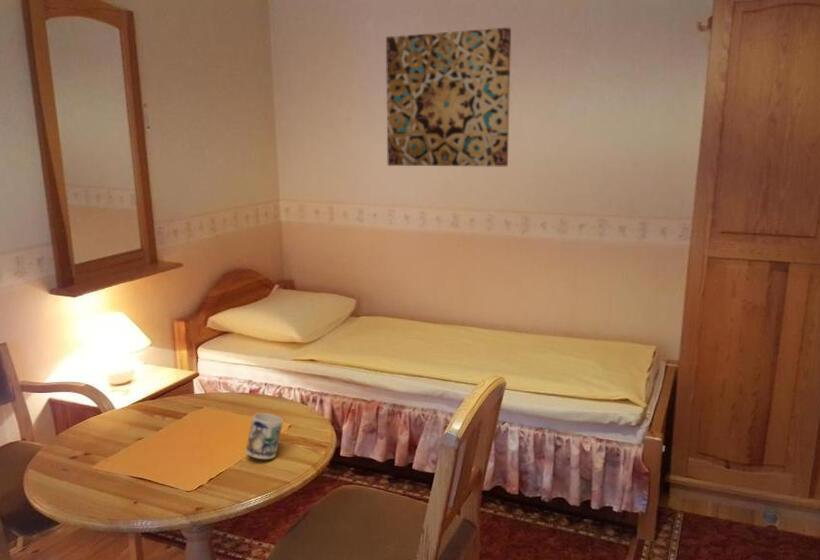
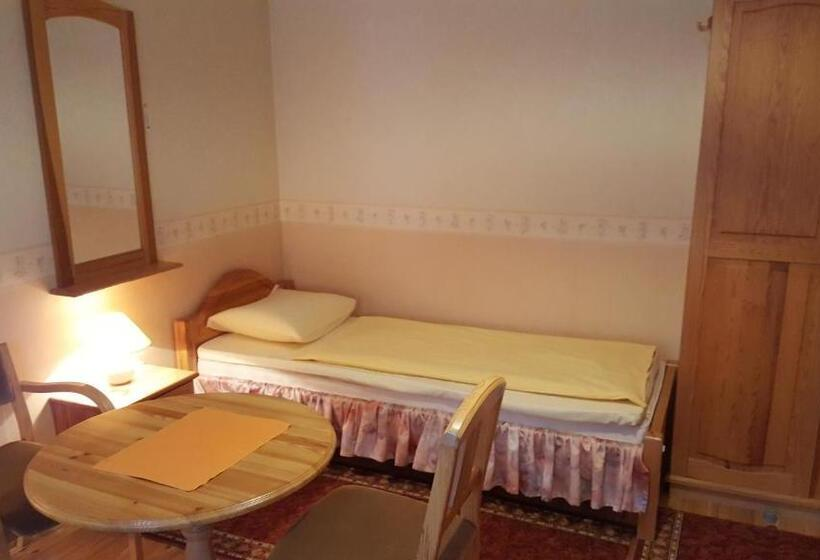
- mug (264, 433)
- wall art (446, 100)
